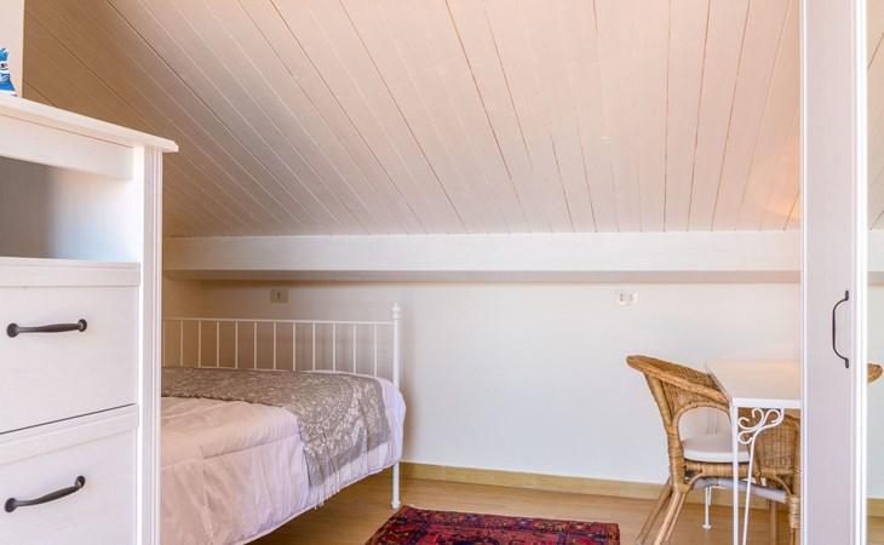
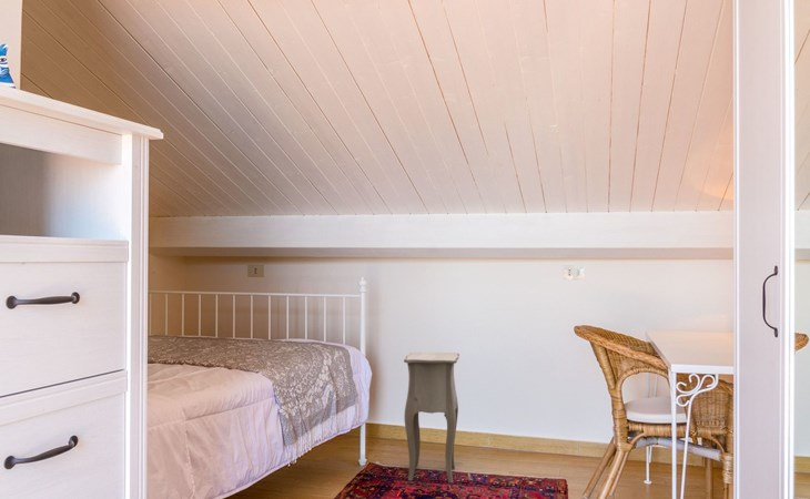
+ side table (432, 413)
